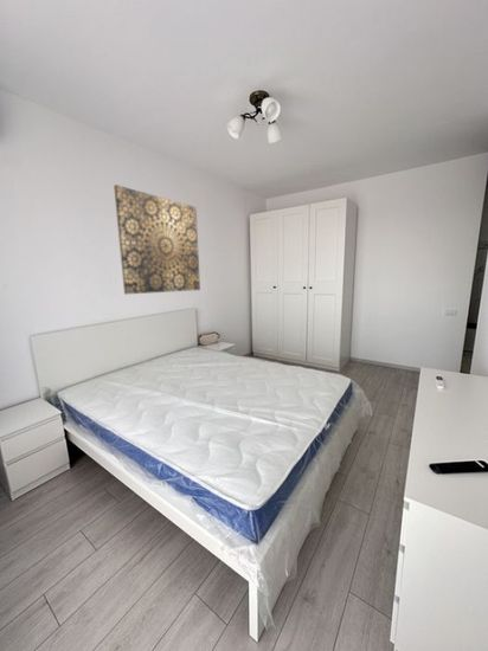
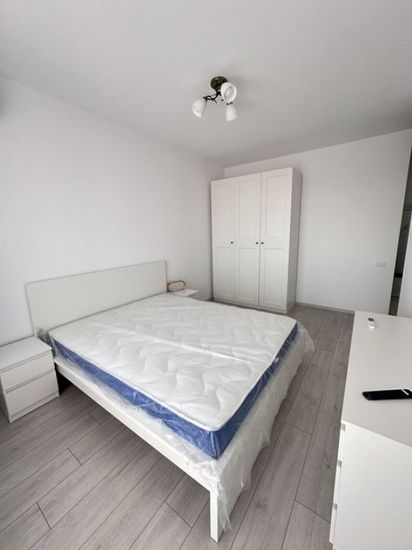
- wall art (163, 246)
